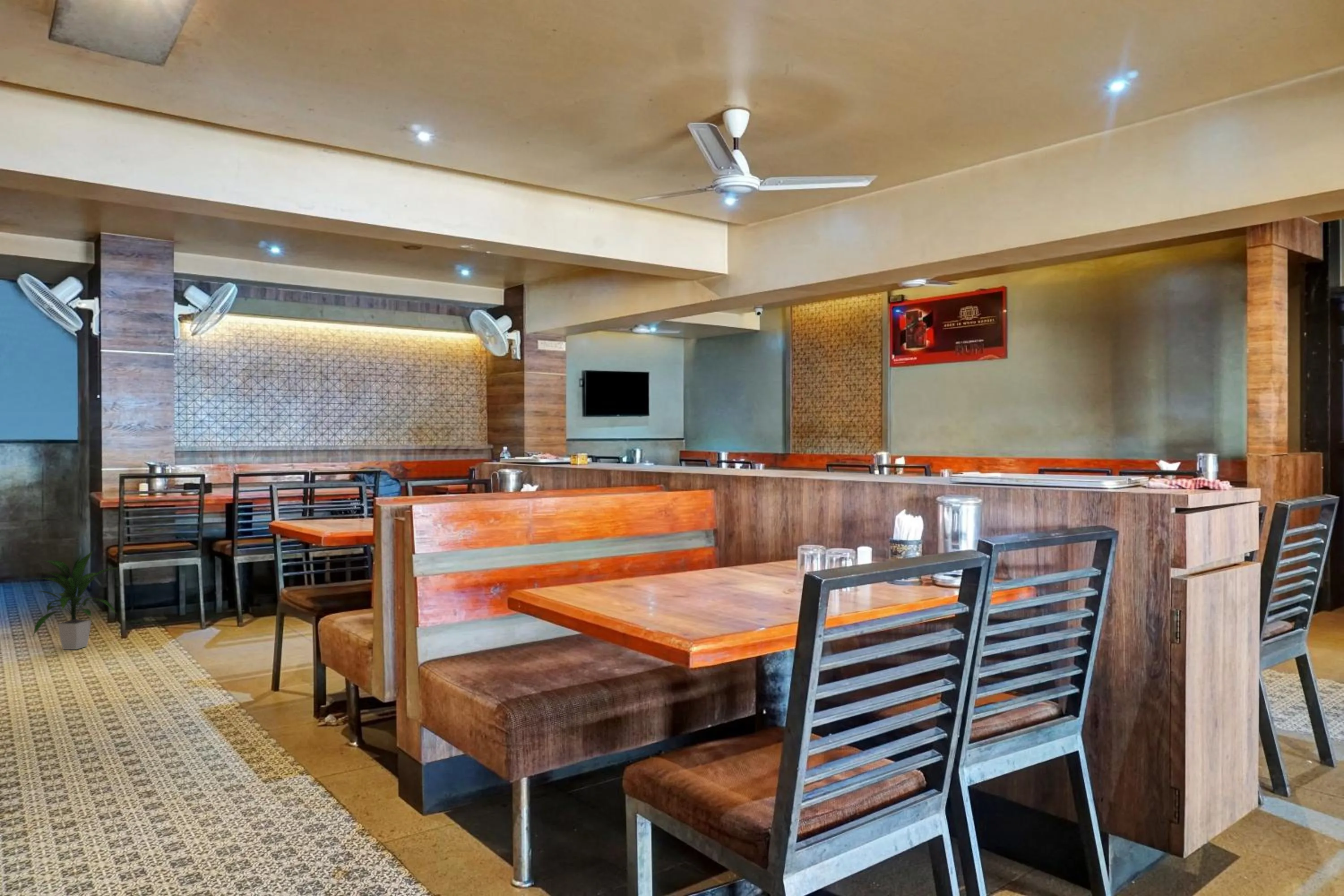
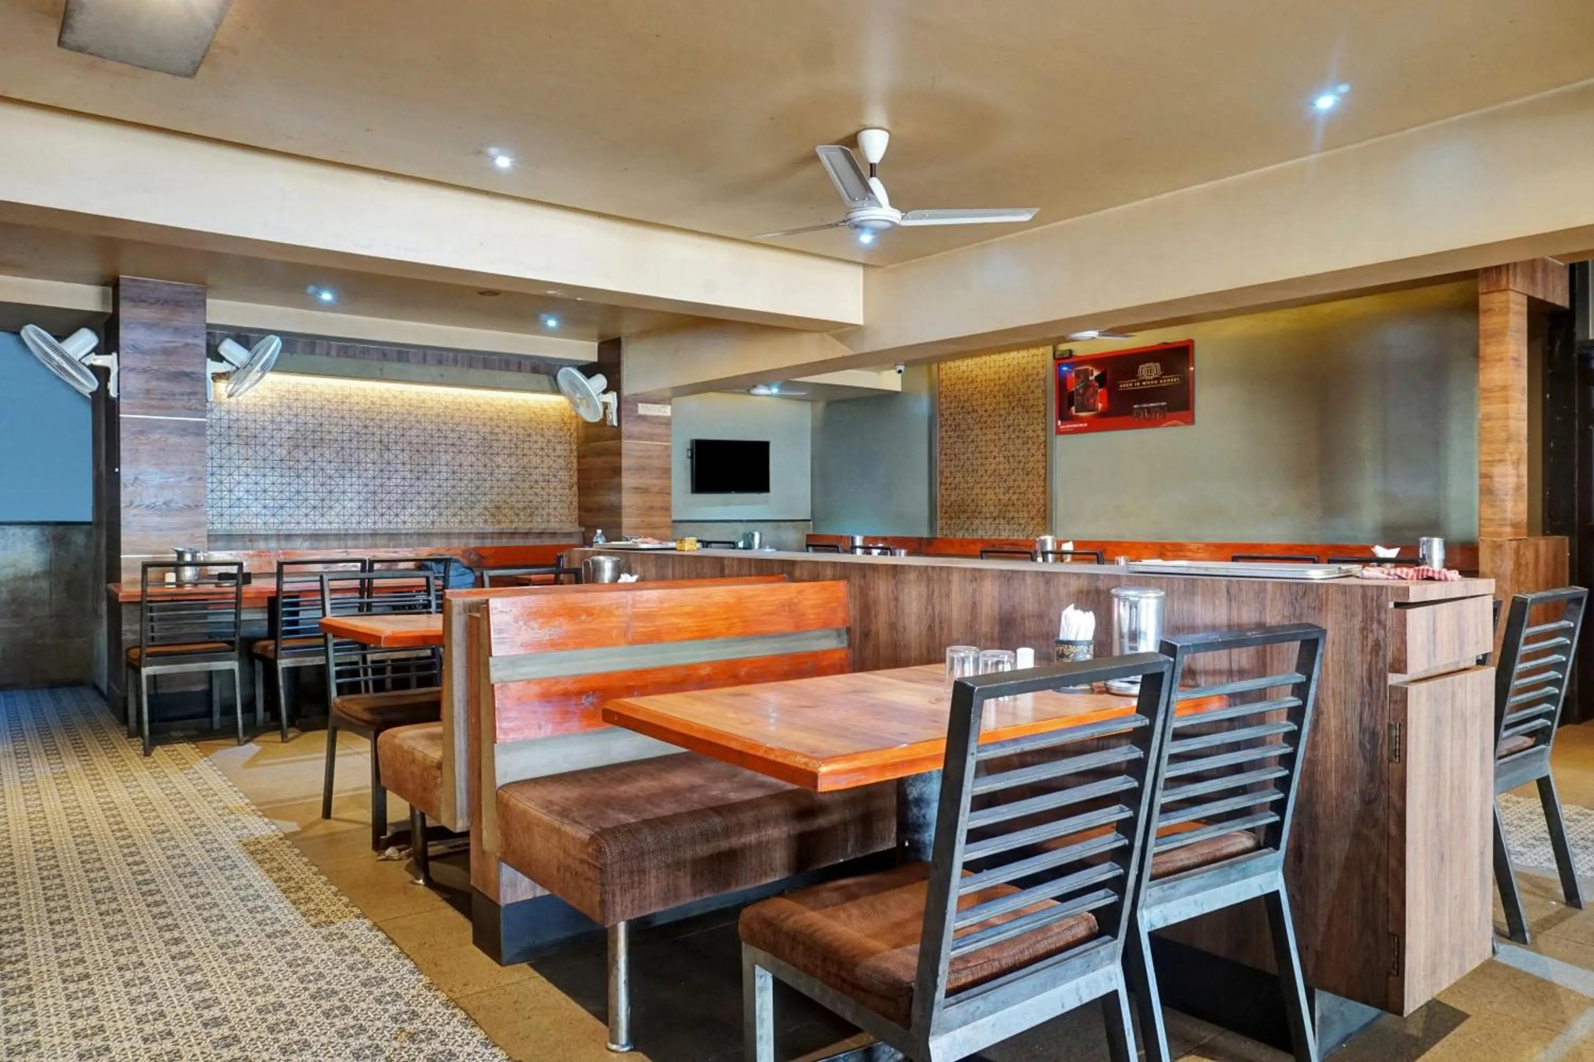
- indoor plant (70, 599)
